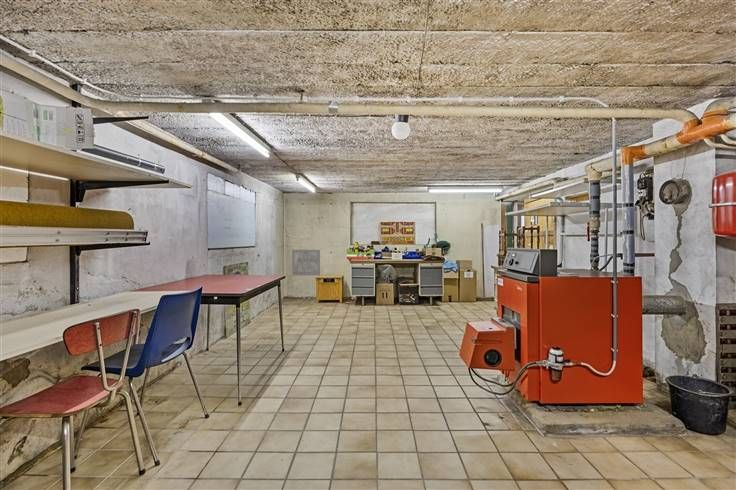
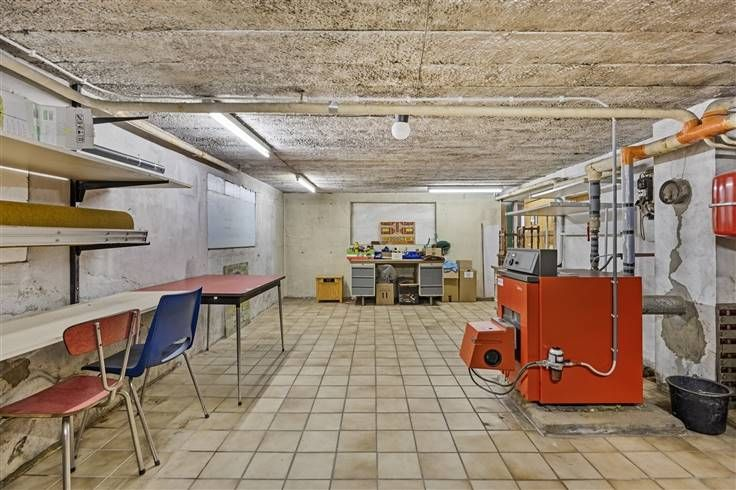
- relief sculpture (306, 262)
